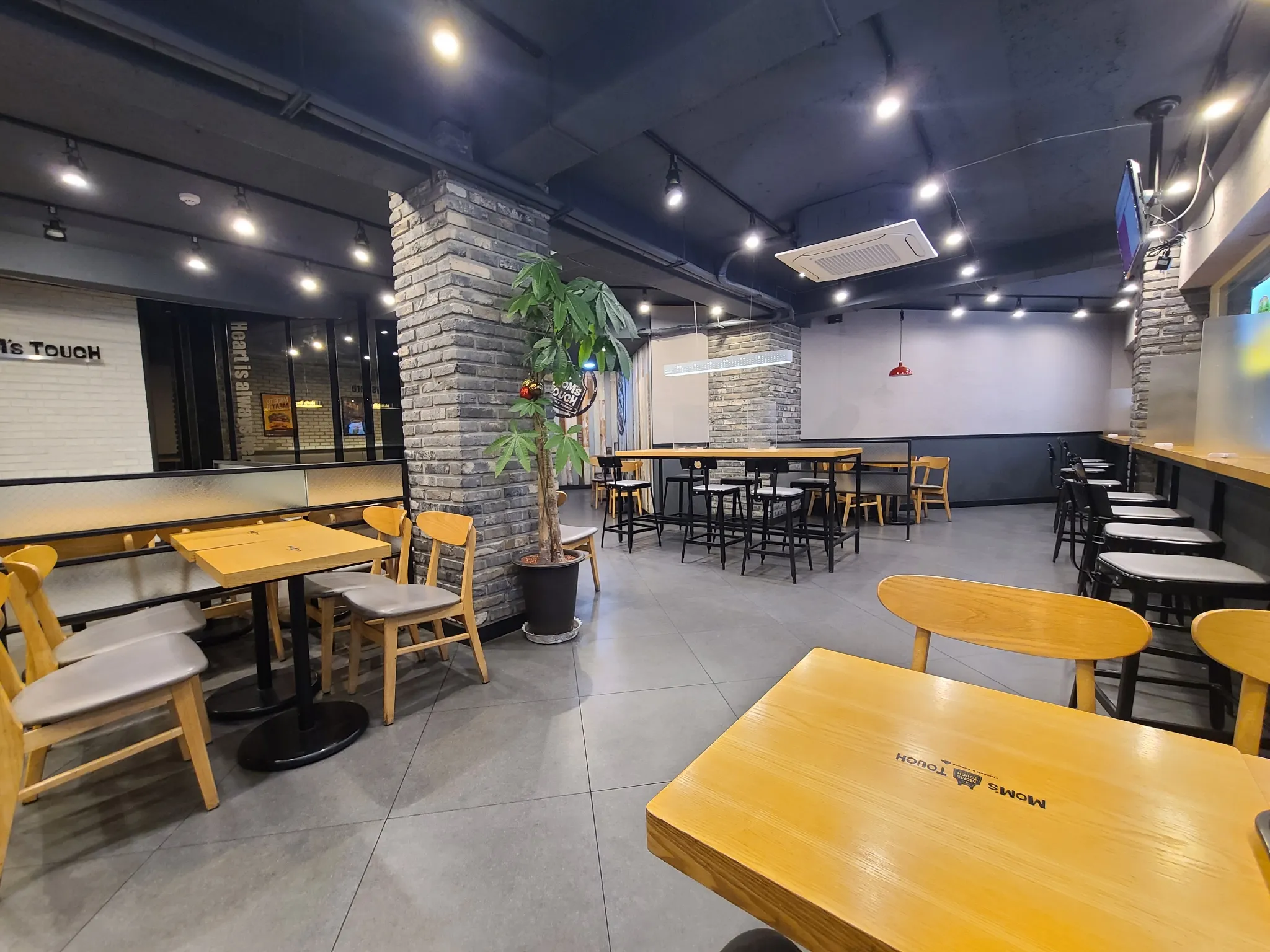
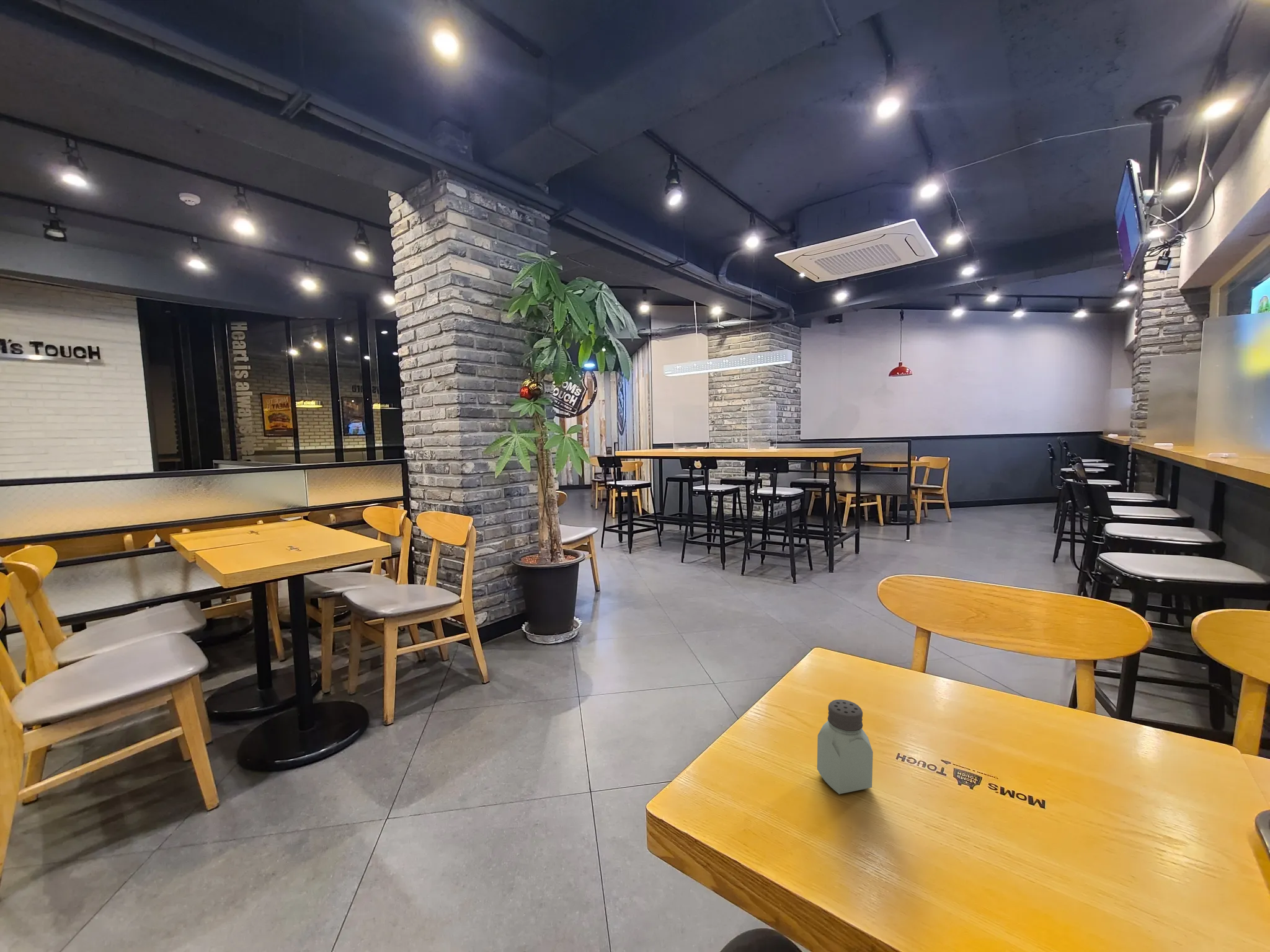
+ saltshaker (844, 744)
